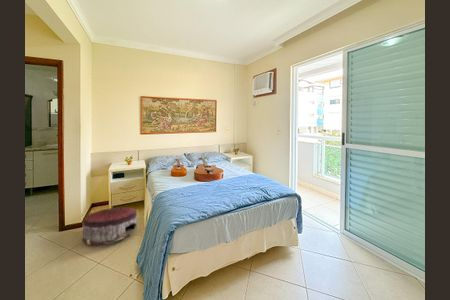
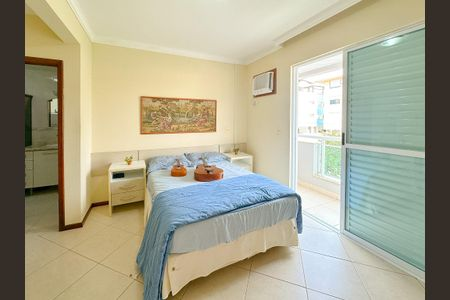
- pouf (111, 222)
